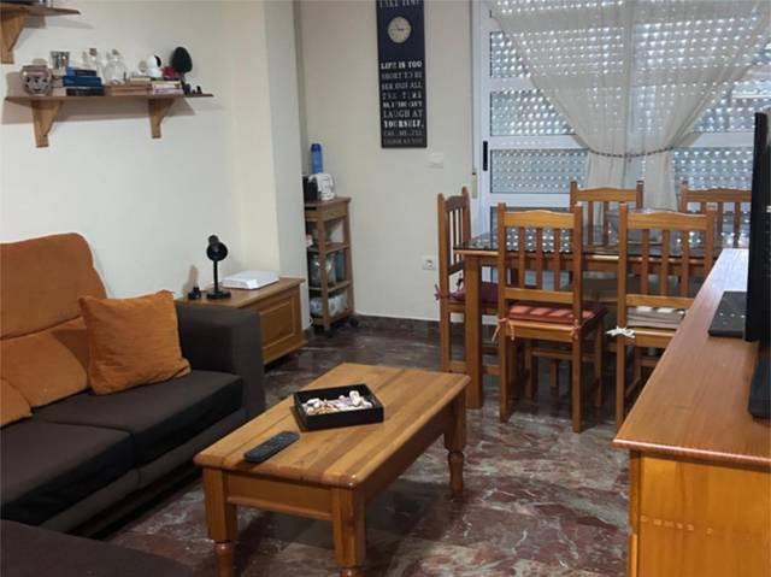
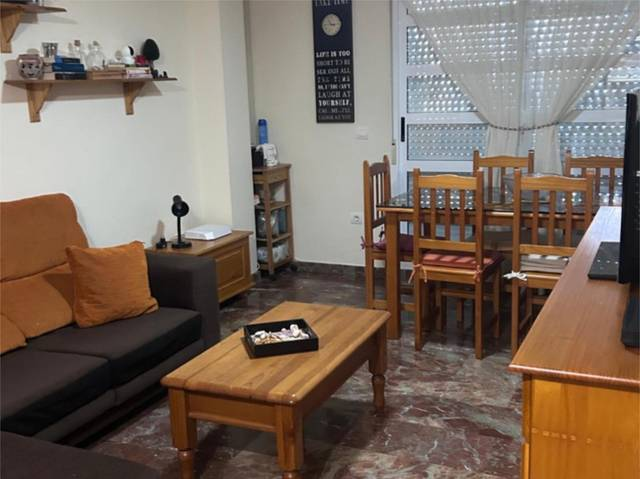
- remote control (272, 444)
